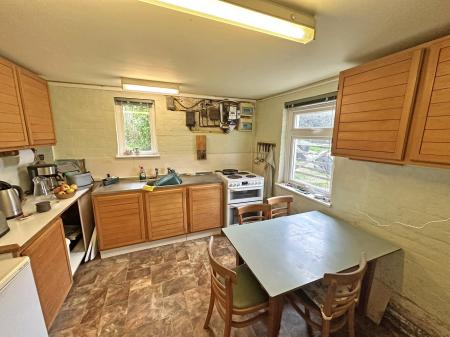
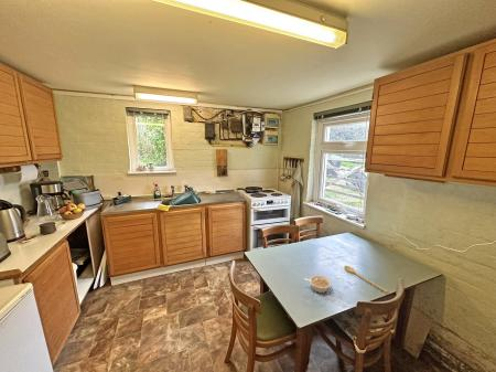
+ legume (319, 284)
+ spoon (364, 278)
